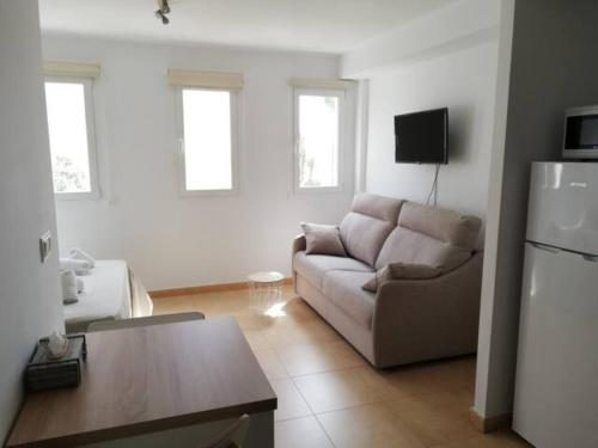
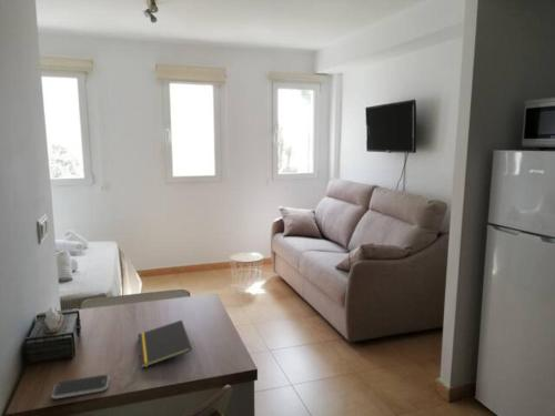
+ notepad (163, 342)
+ smartphone (81, 386)
